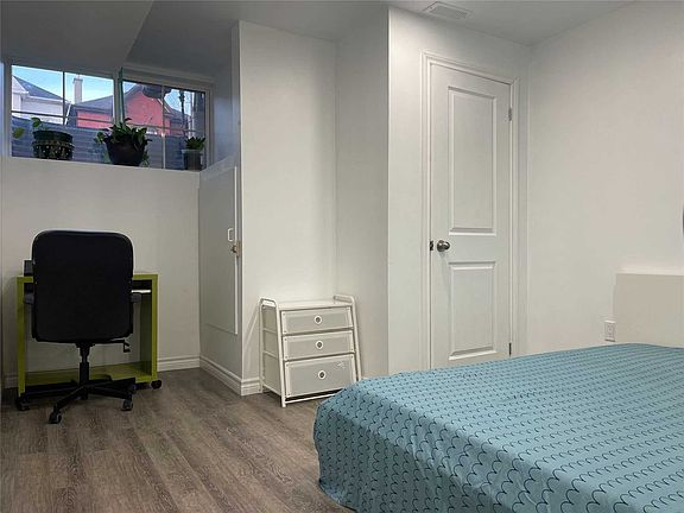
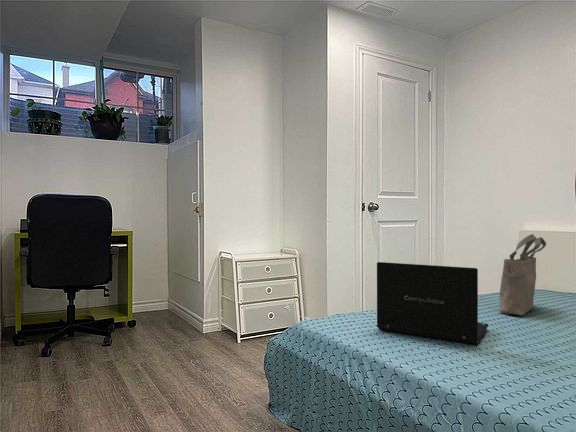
+ tote bag (523, 272)
+ laptop (432, 295)
